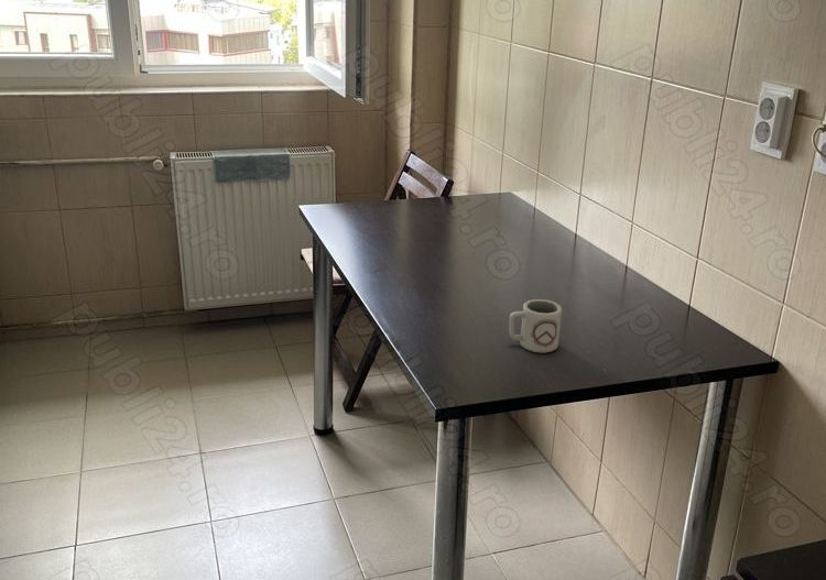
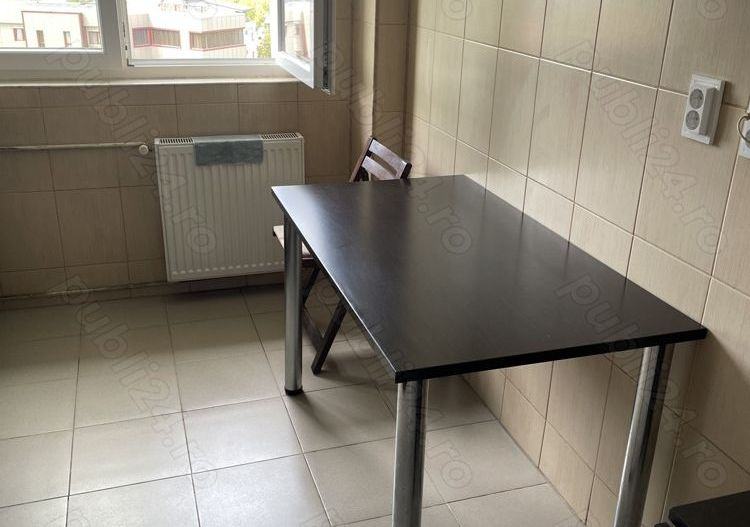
- cup (534, 326)
